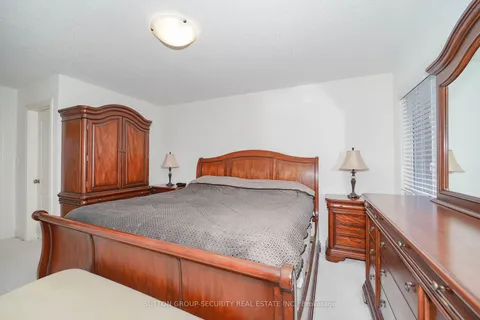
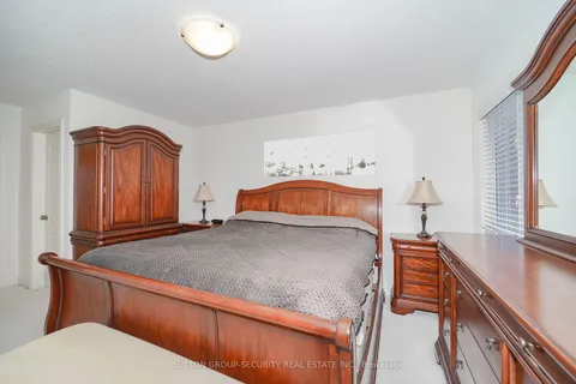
+ wall art (314, 156)
